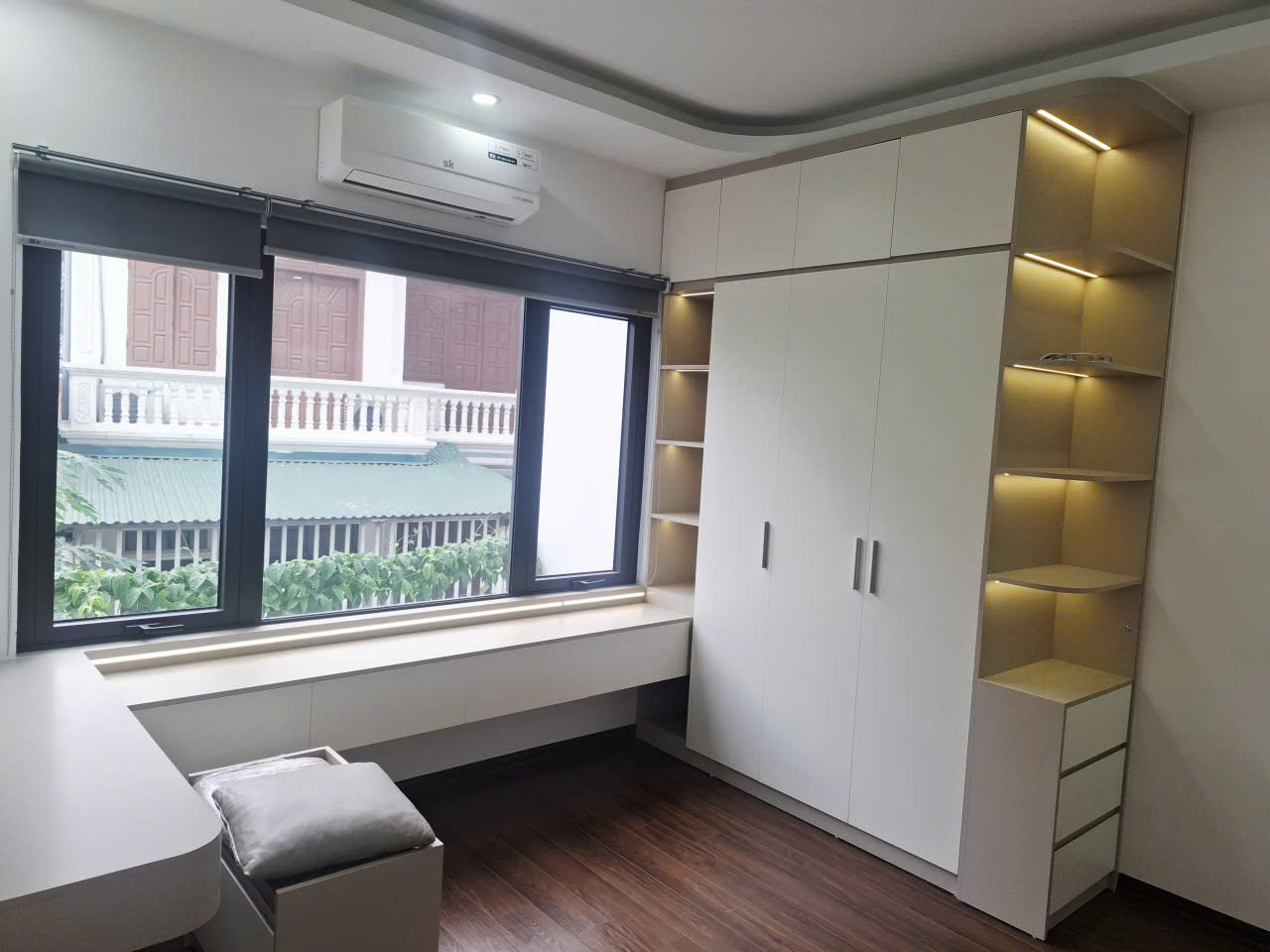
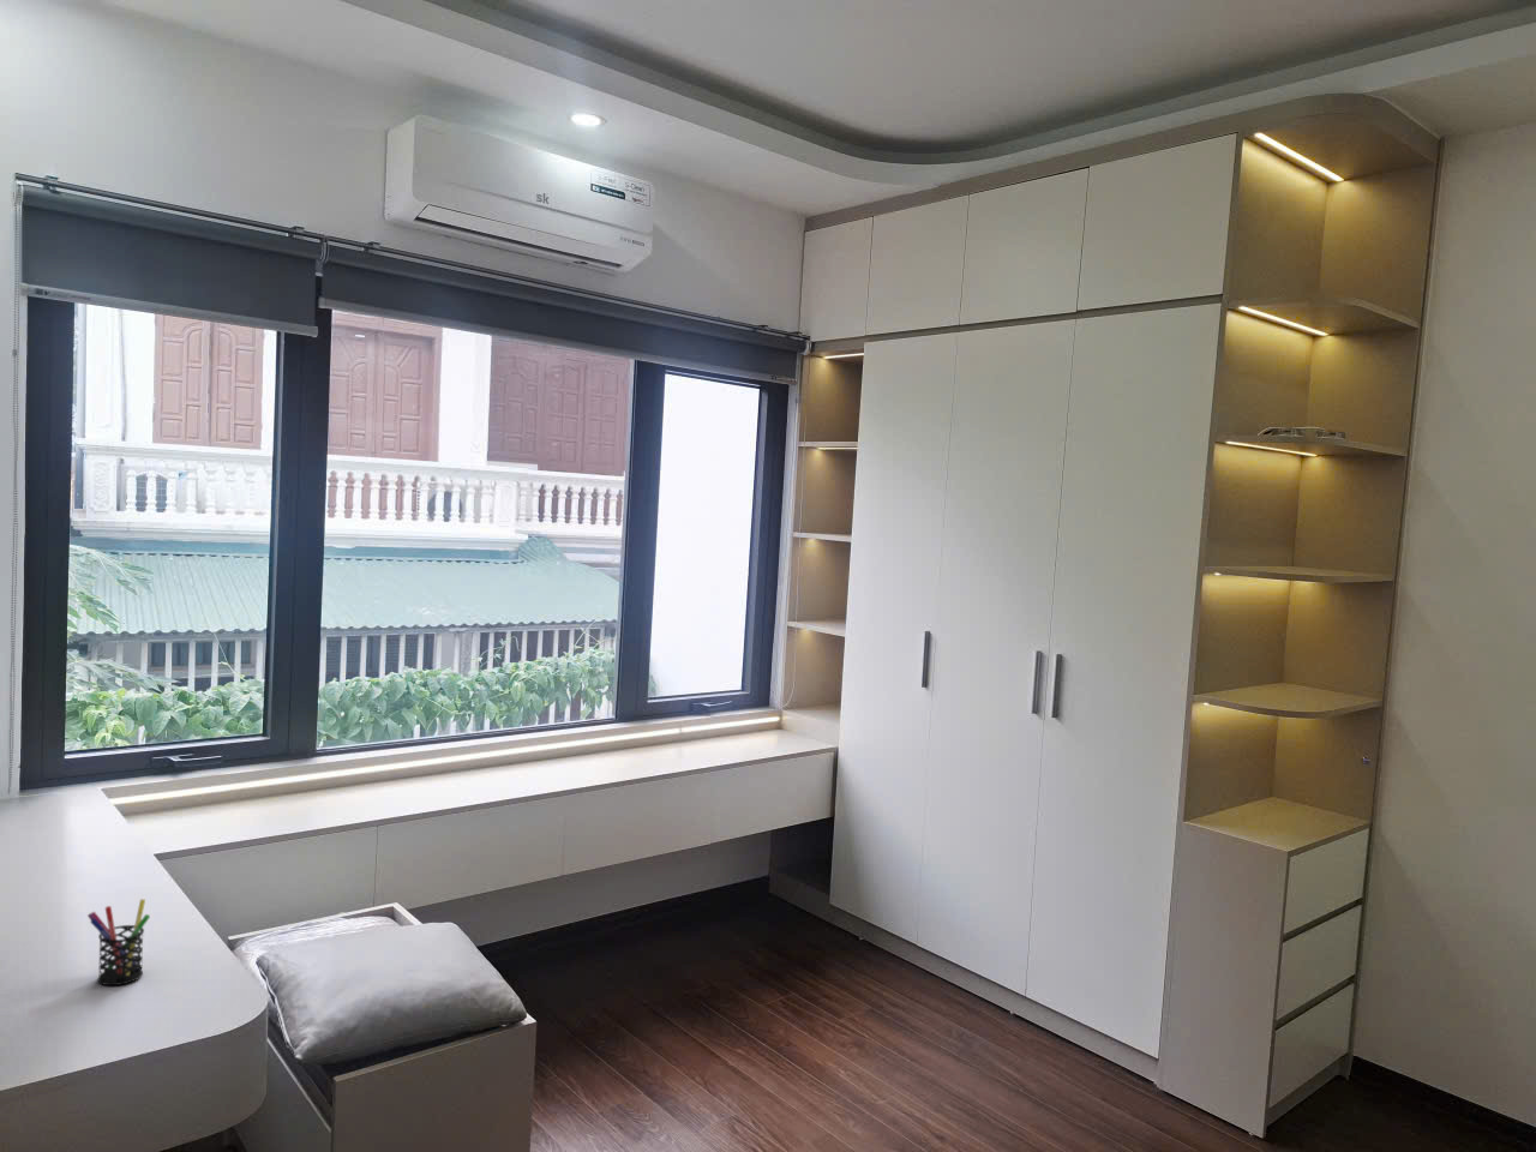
+ pen holder (123, 939)
